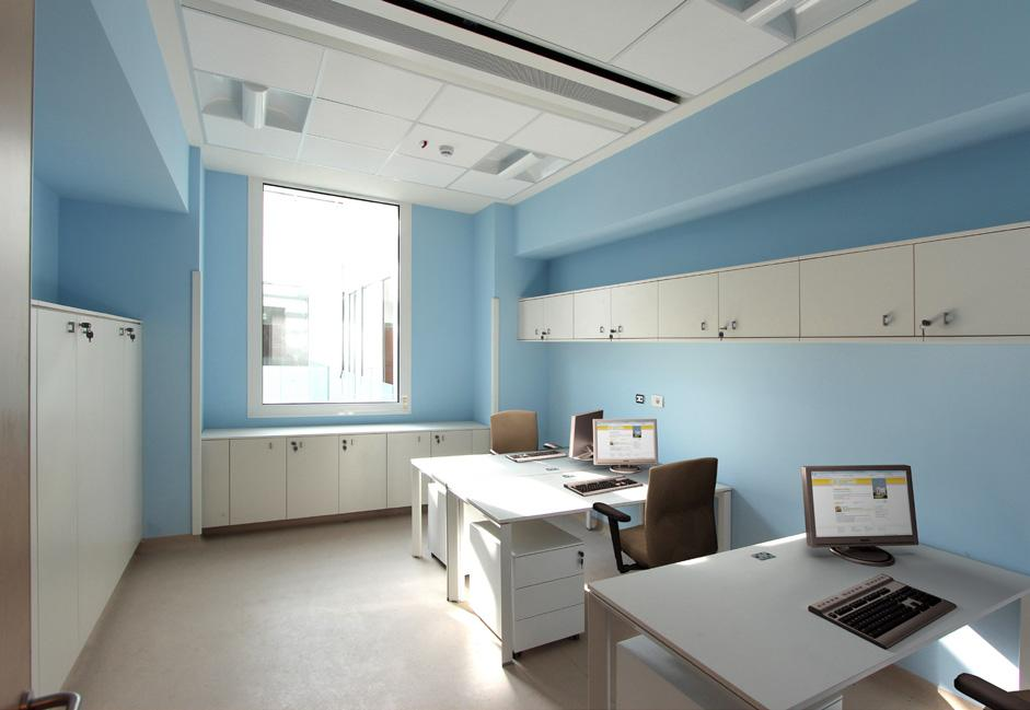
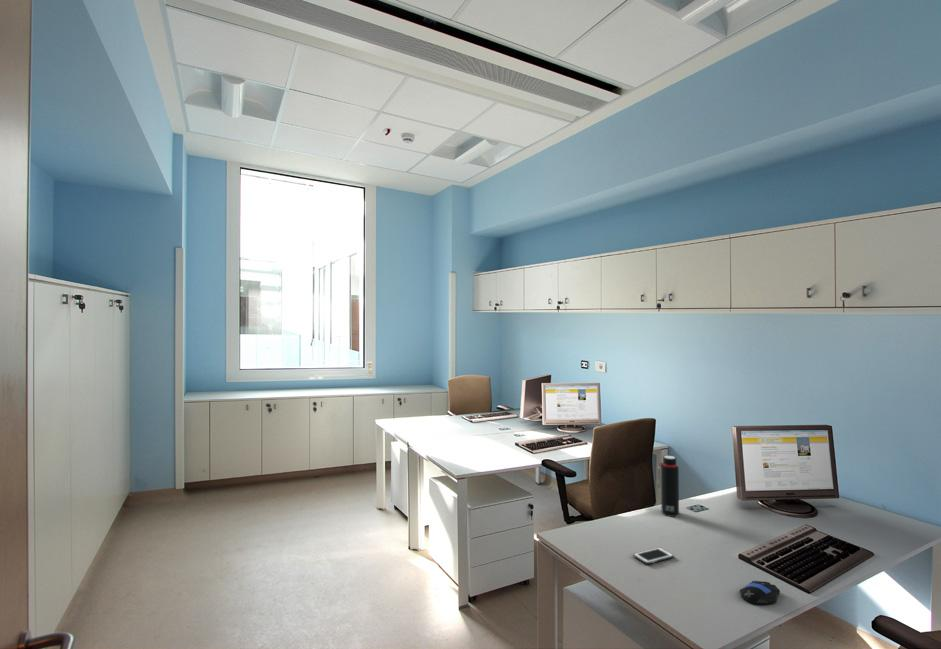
+ water bottle (668, 485)
+ computer mouse (760, 589)
+ cell phone (653, 555)
